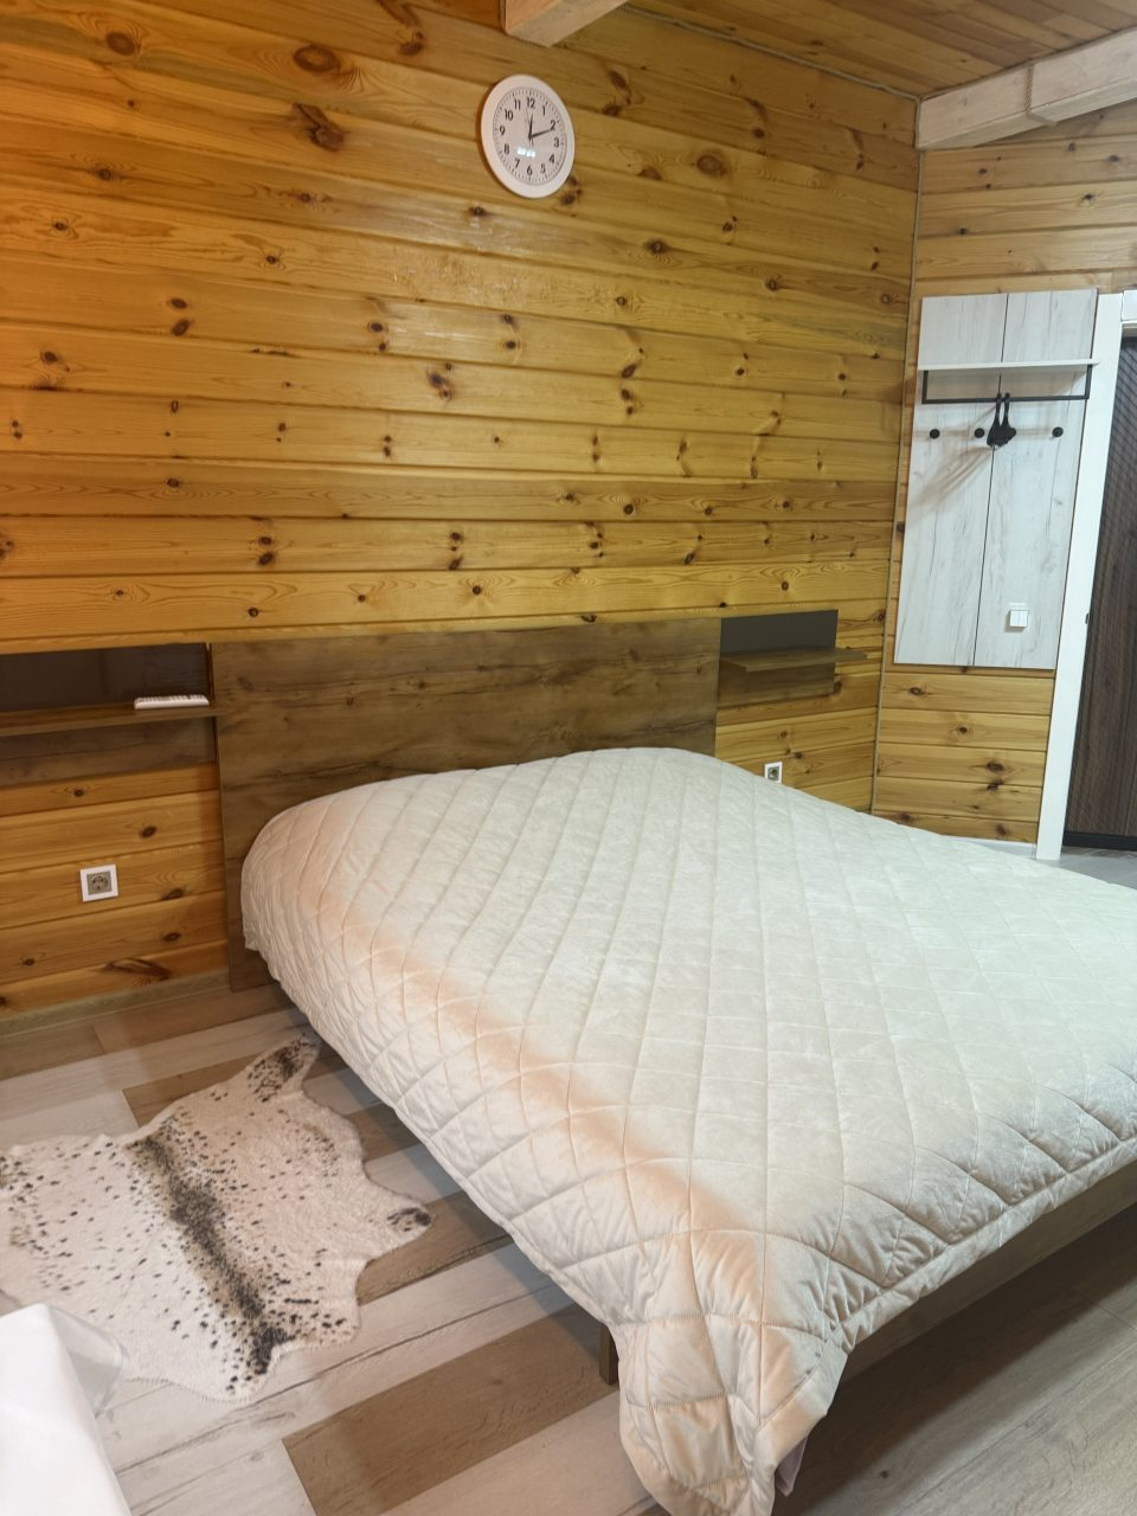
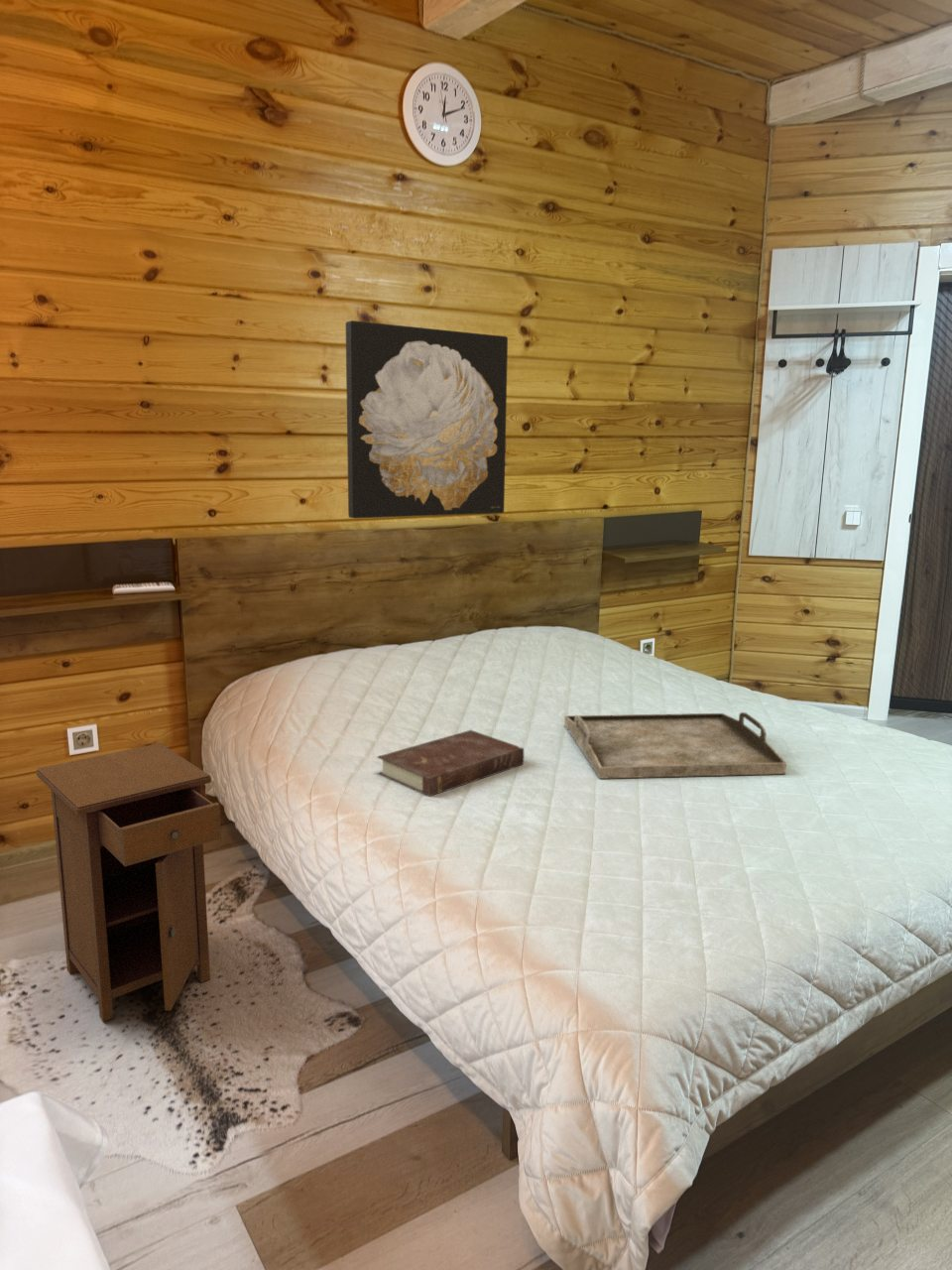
+ wall art (429, 424)
+ serving tray (667, 733)
+ nightstand (141, 887)
+ book (451, 761)
